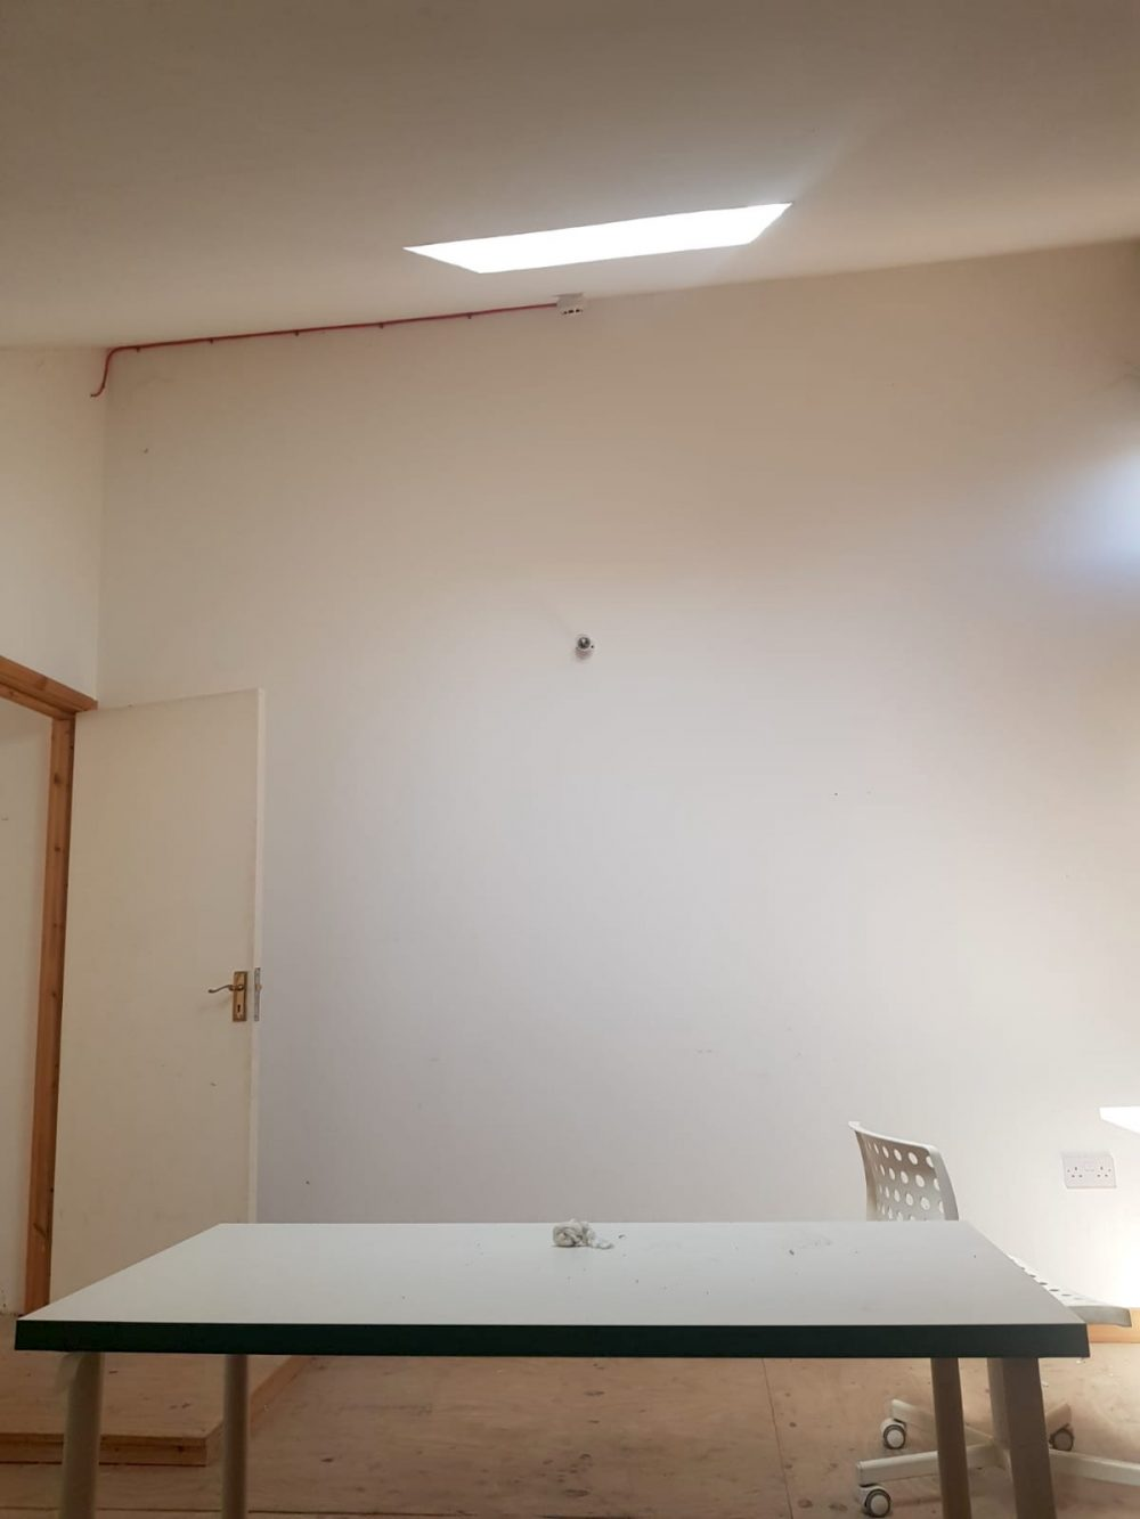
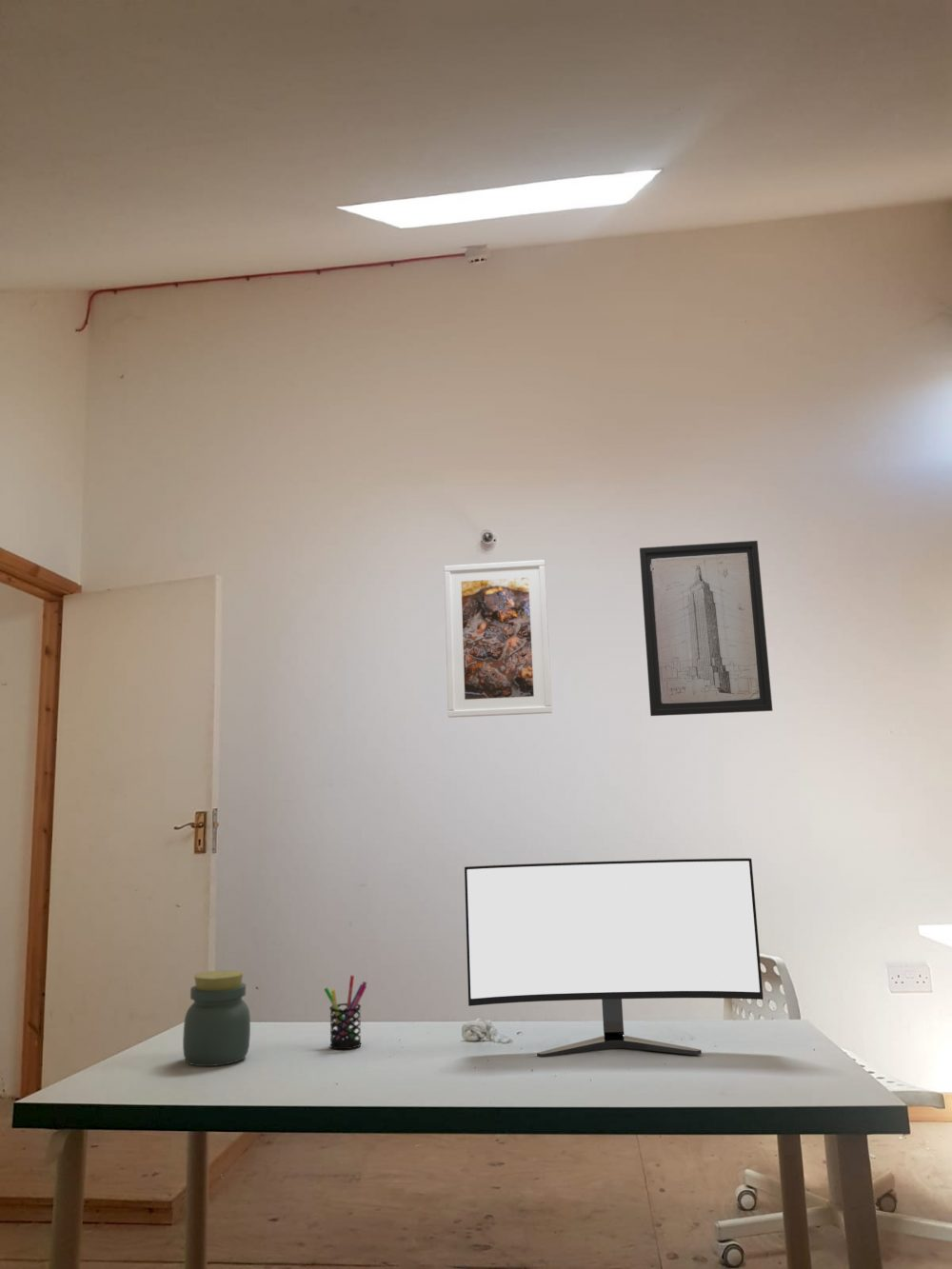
+ pen holder (343, 1011)
+ wall art (704, 627)
+ jar (217, 1016)
+ monitor (610, 953)
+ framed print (497, 638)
